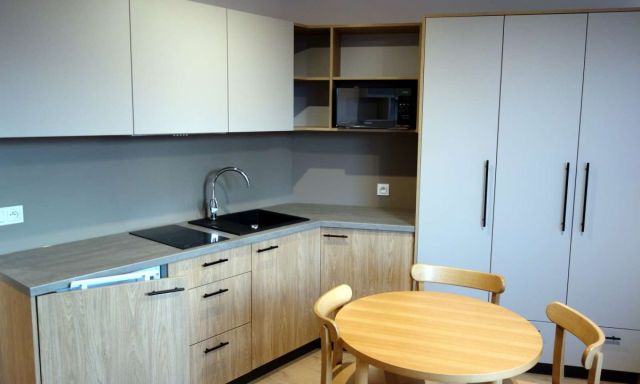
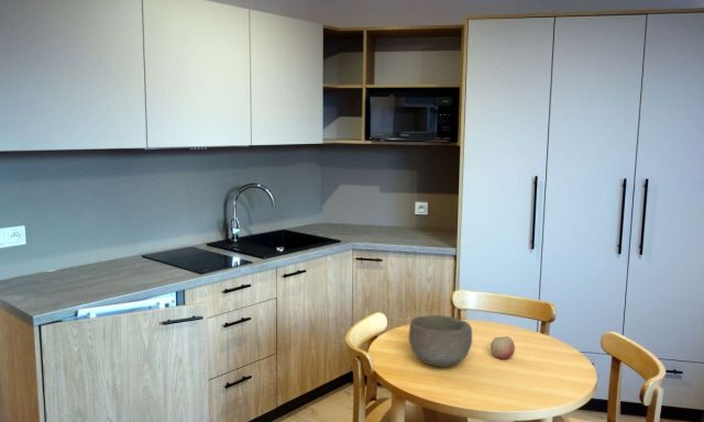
+ bowl (440, 342)
+ fruit (502, 346)
